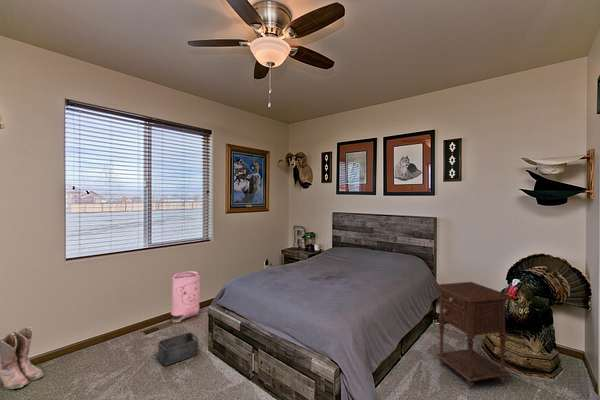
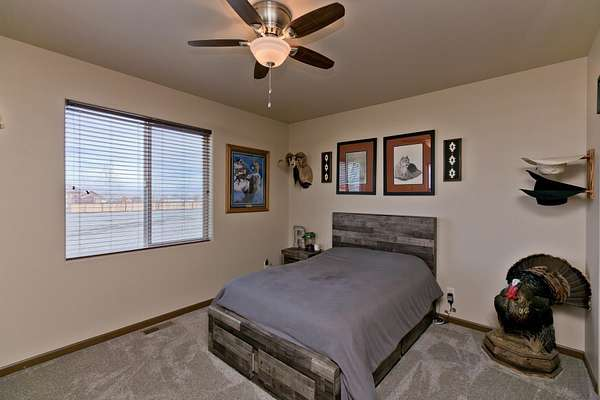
- storage bin (178, 347)
- bag (185, 295)
- boots (20, 355)
- nightstand (470, 331)
